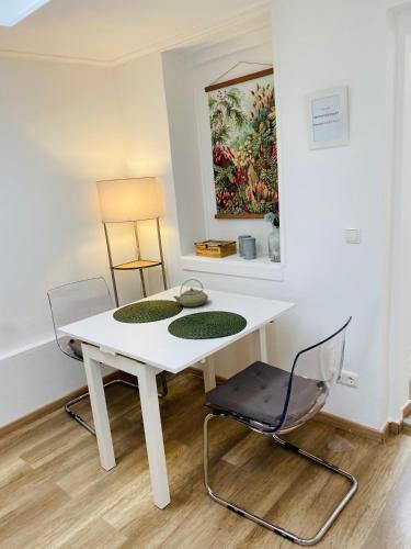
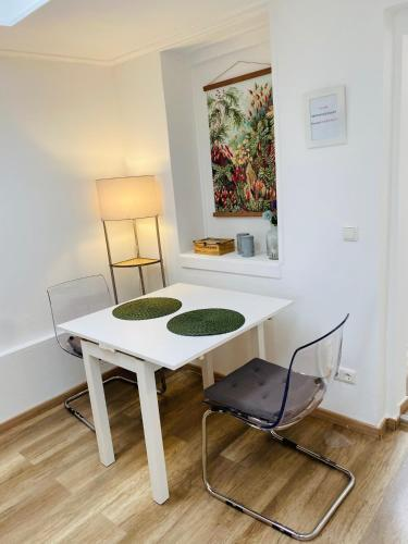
- teapot (190, 292)
